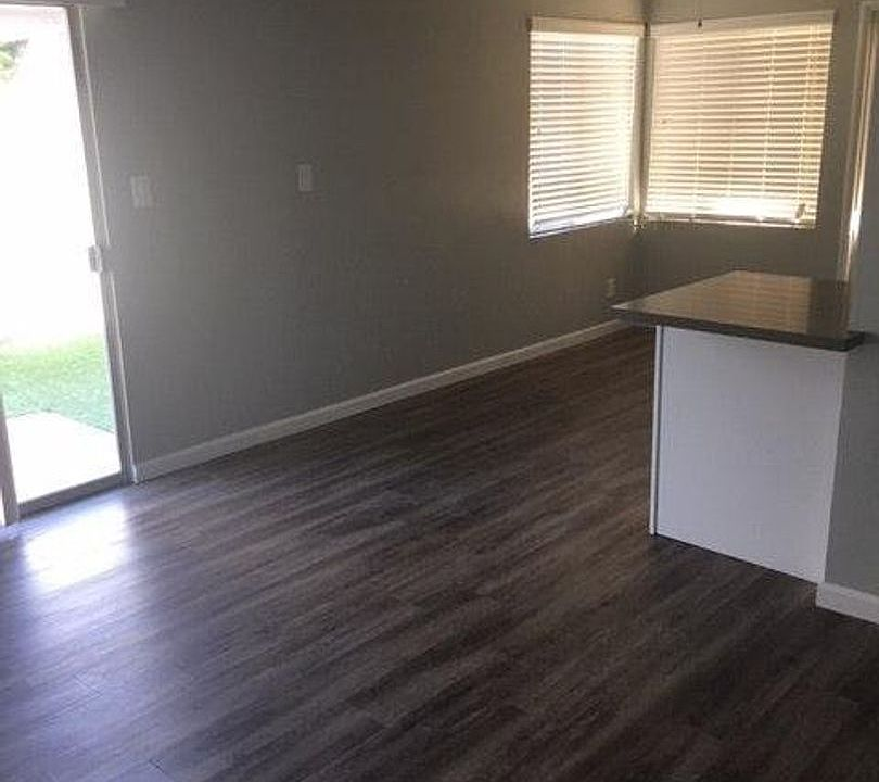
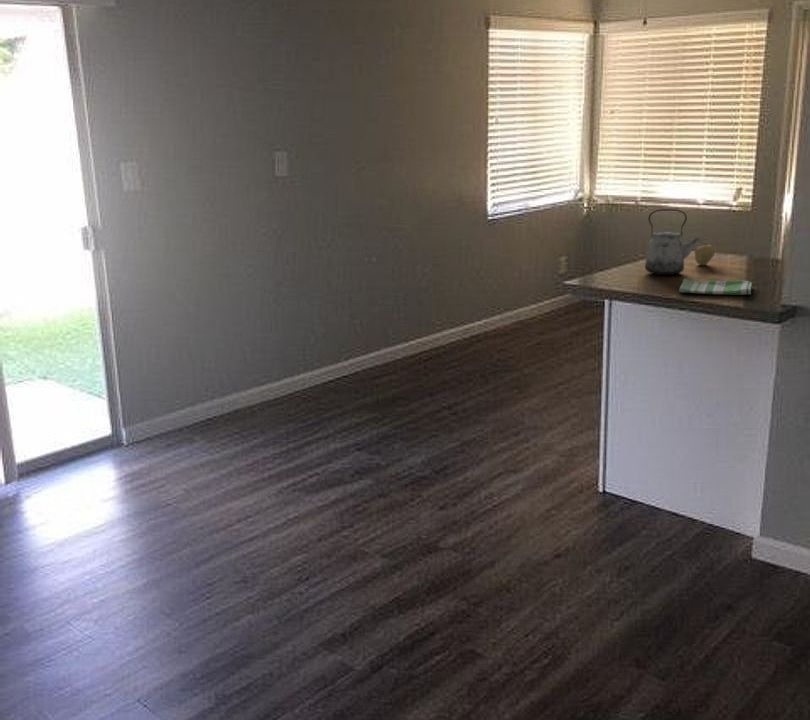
+ dish towel (715, 286)
+ kettle (673, 241)
+ fruit (704, 252)
